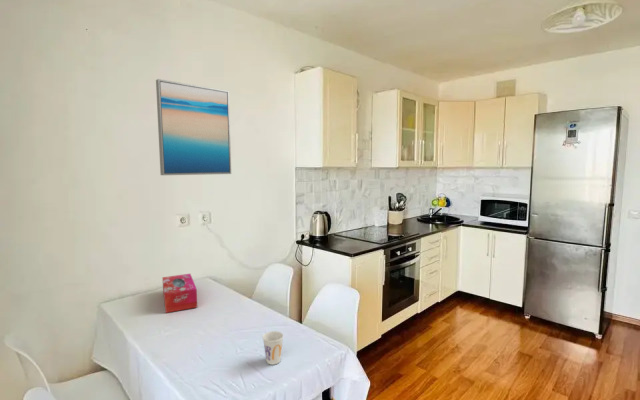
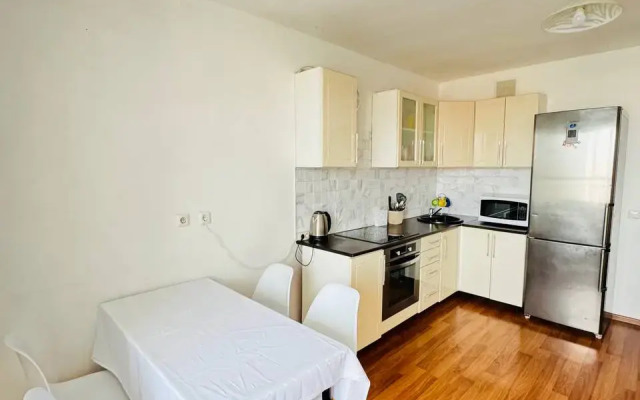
- cup (273, 348)
- tissue box (179, 291)
- wall art (196, 130)
